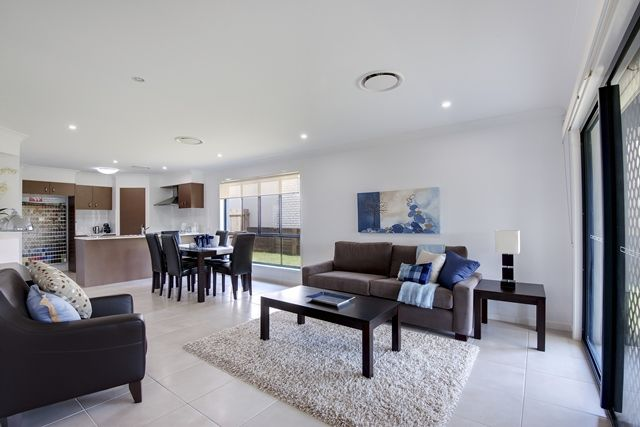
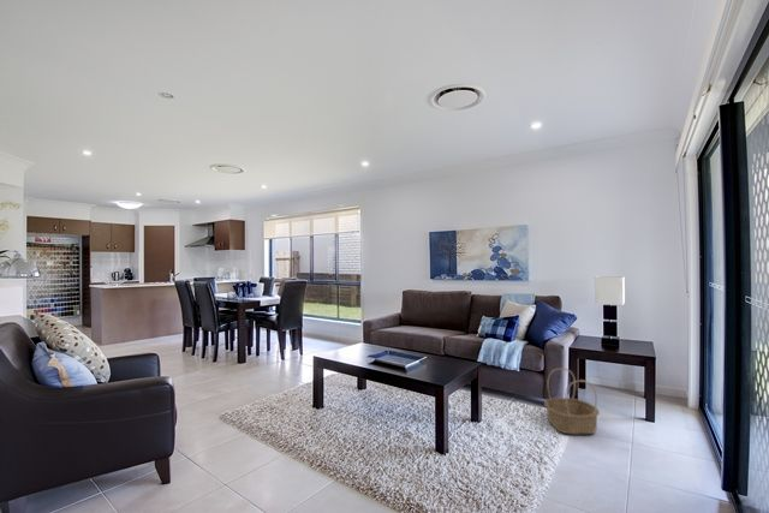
+ basket (571, 400)
